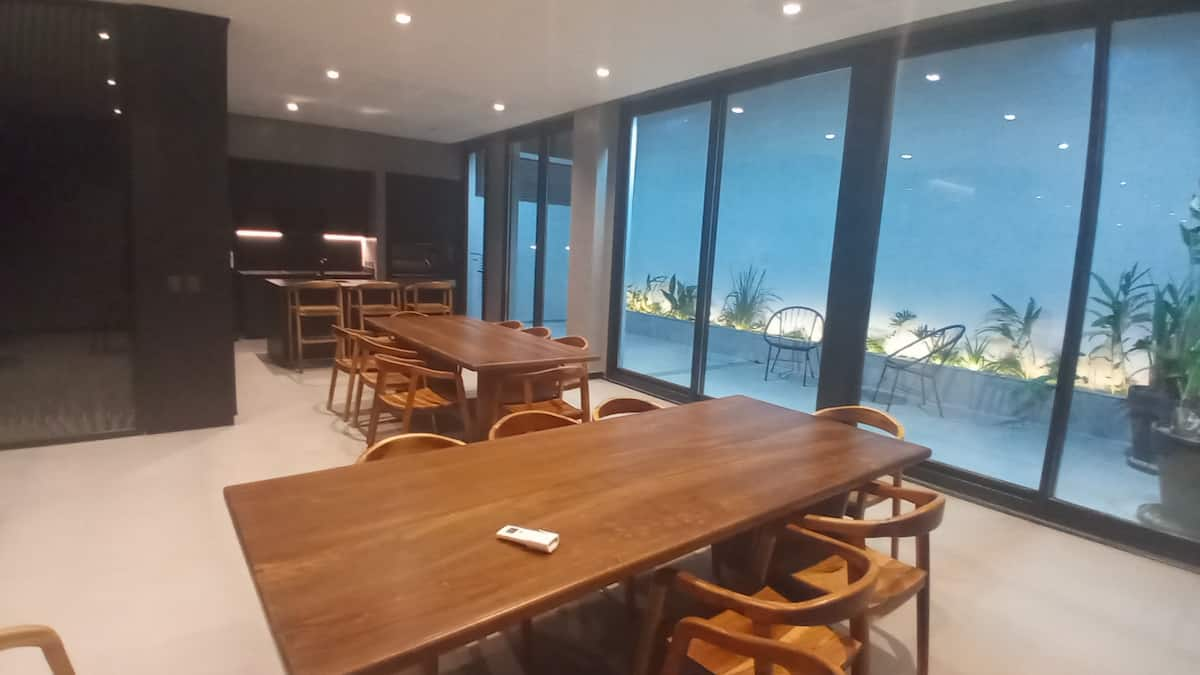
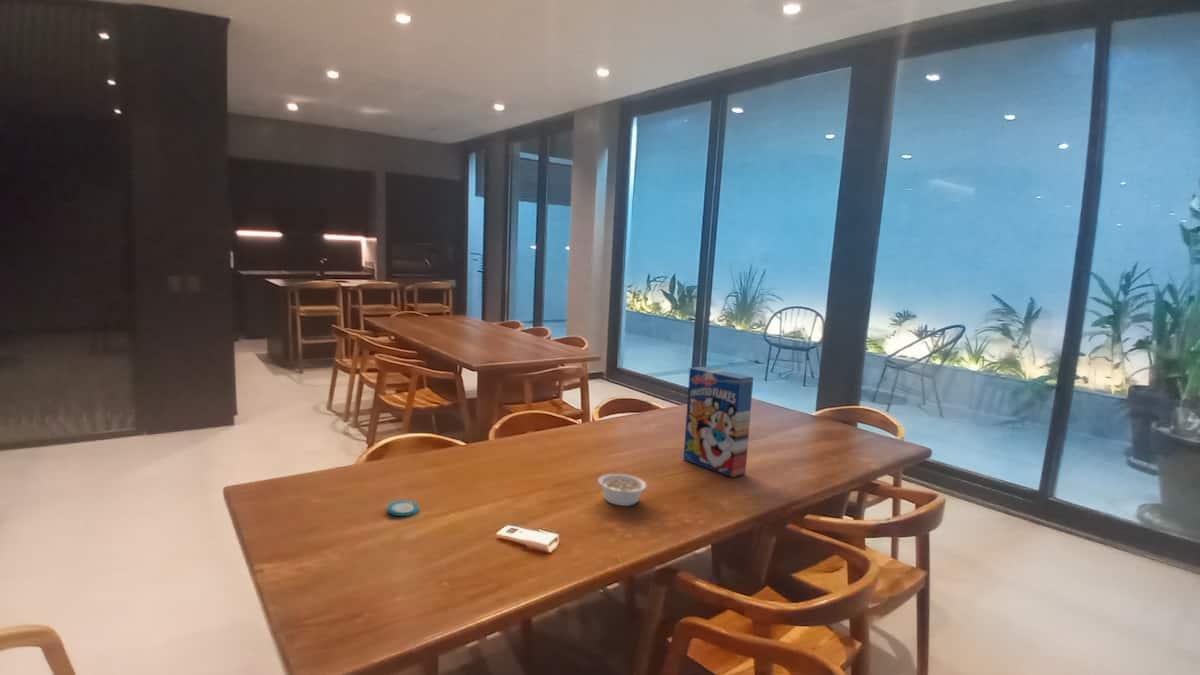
+ cereal box (717, 419)
+ legume (623, 489)
+ plate (402, 505)
